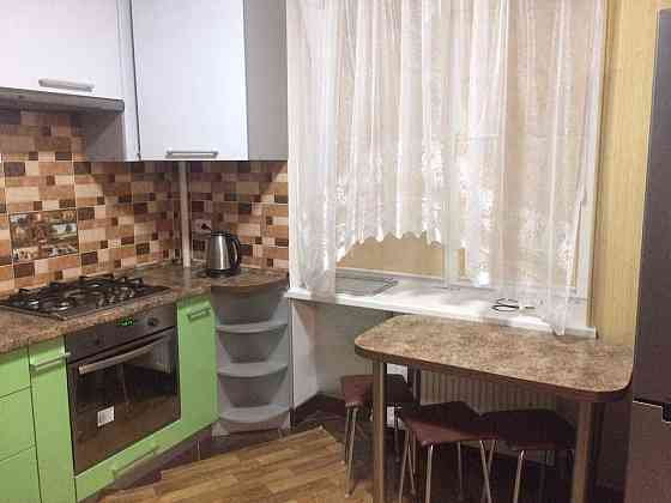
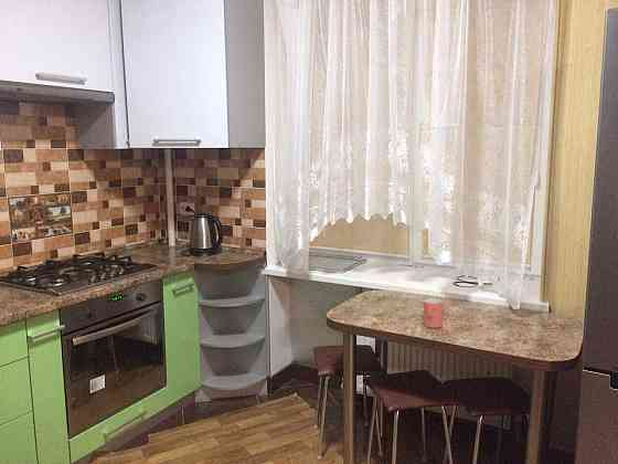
+ cup (431, 314)
